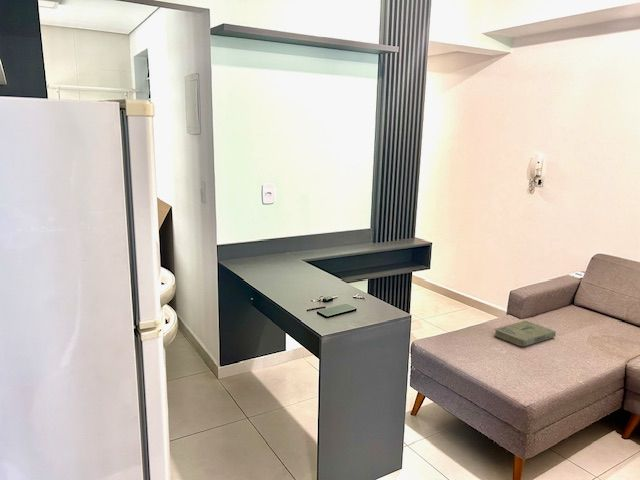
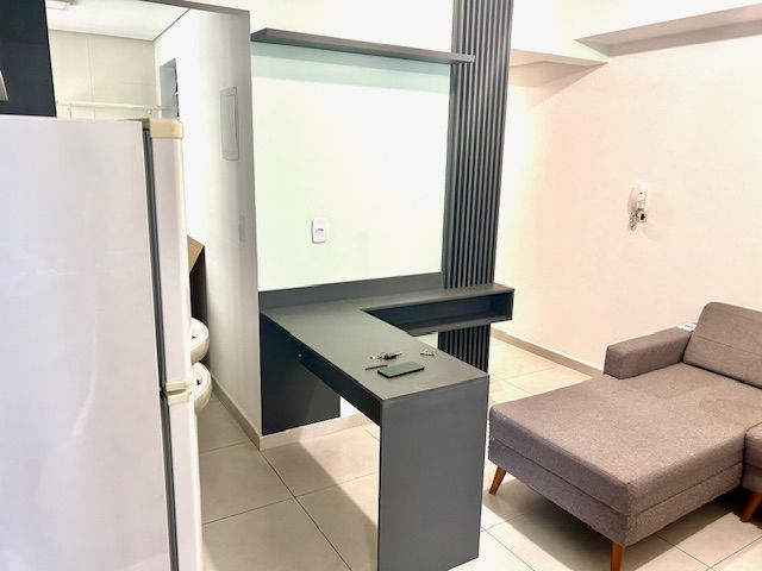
- book (524, 333)
